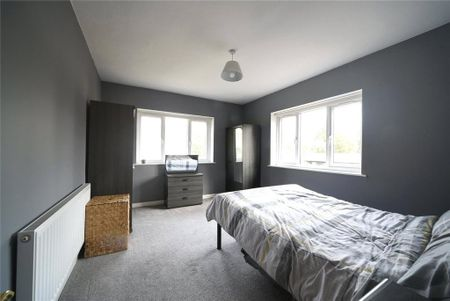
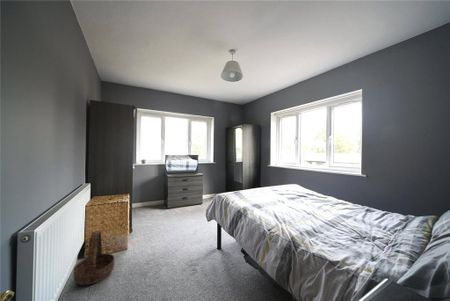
+ basket (95, 254)
